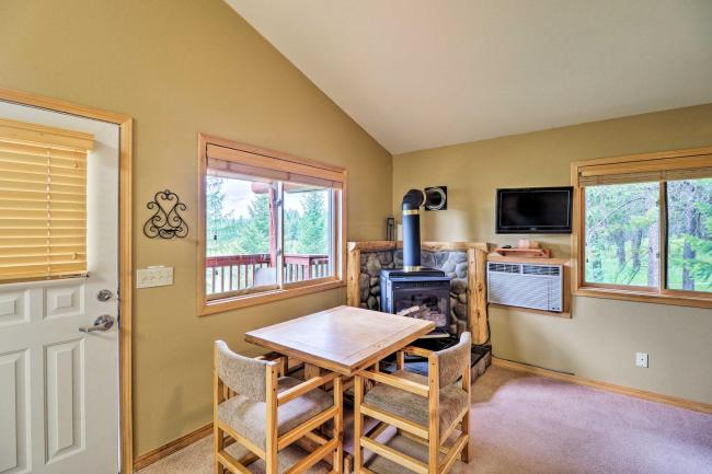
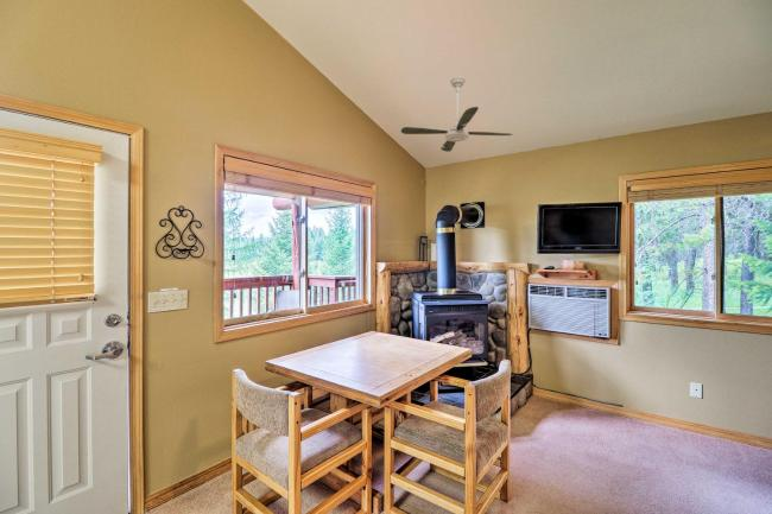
+ ceiling fan (456, 108)
